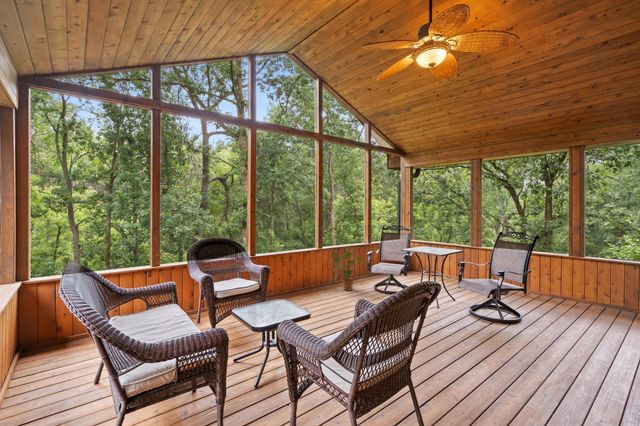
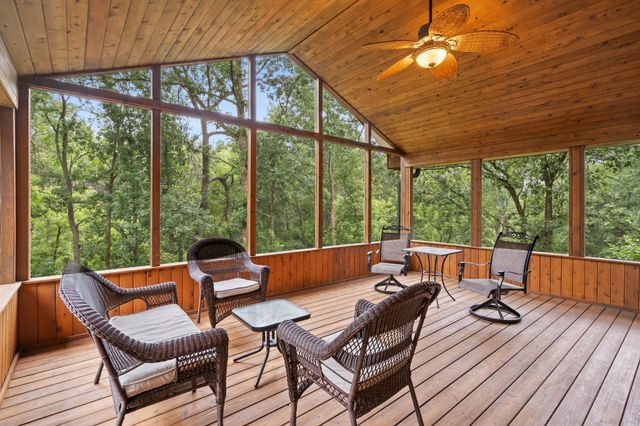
- house plant (346, 268)
